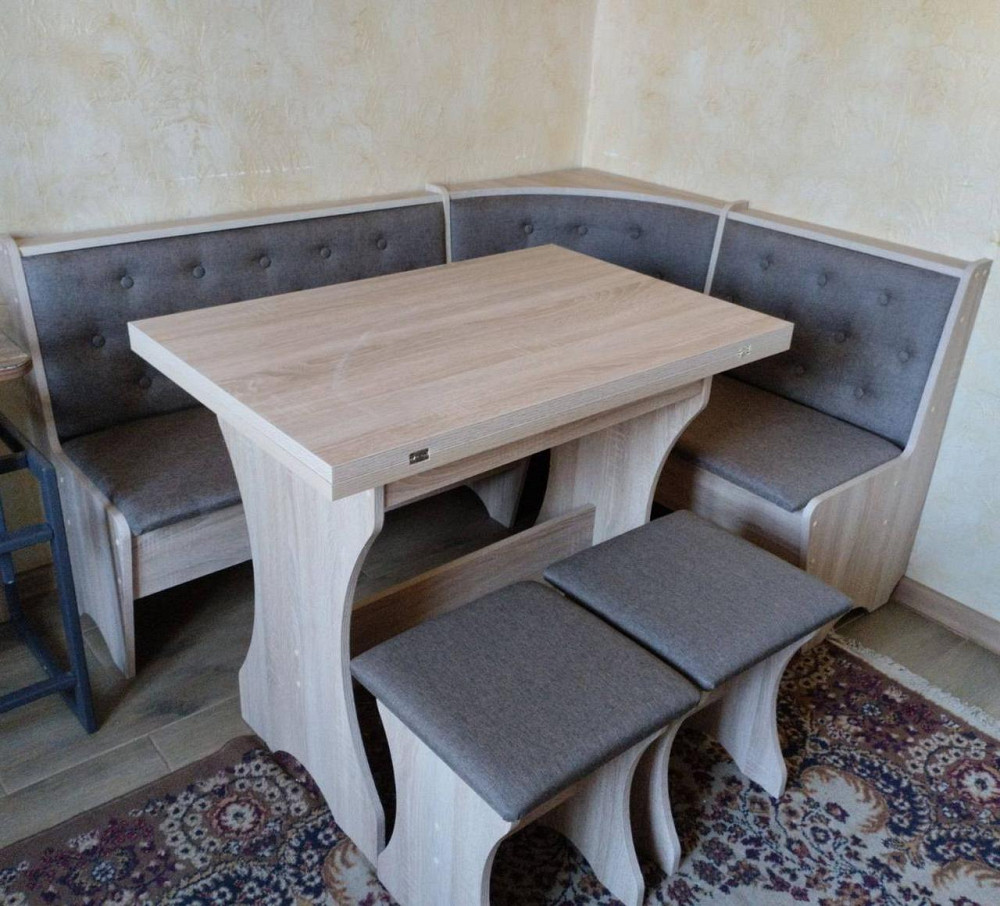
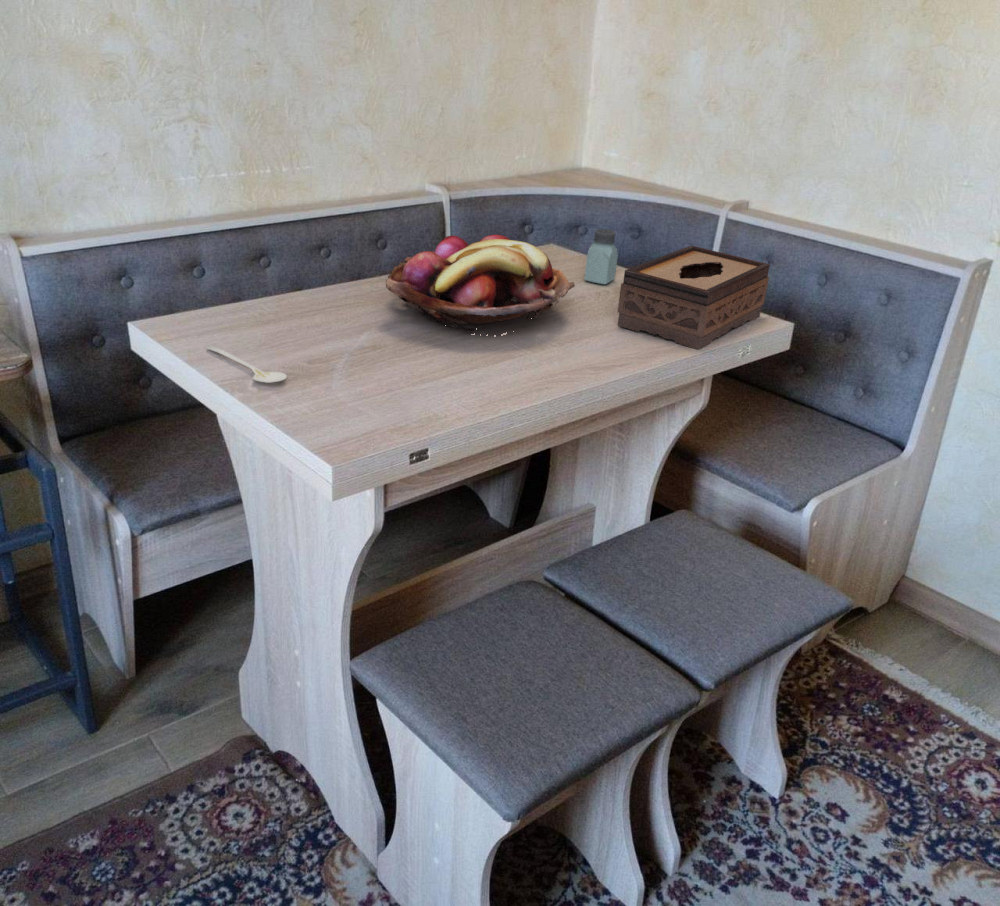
+ saltshaker (602, 256)
+ tissue box (694, 294)
+ stirrer (243, 362)
+ fruit basket (478, 276)
